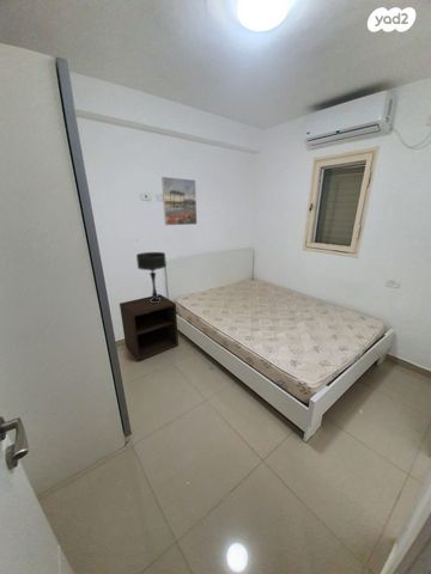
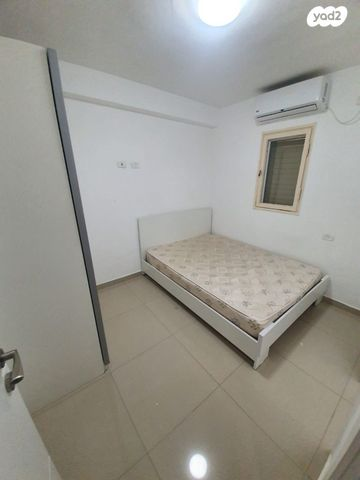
- nightstand (150, 324)
- table lamp (153, 277)
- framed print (180, 202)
